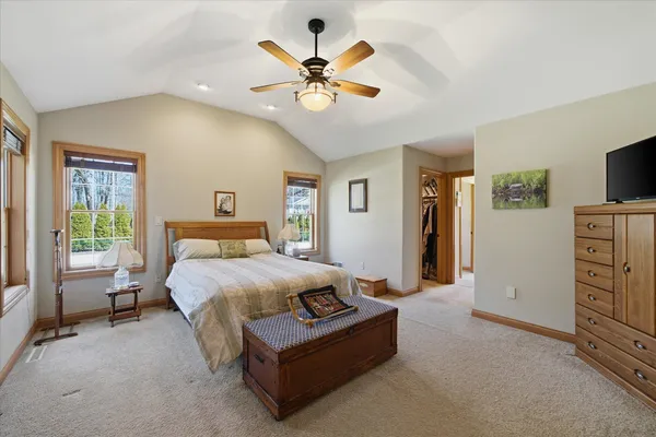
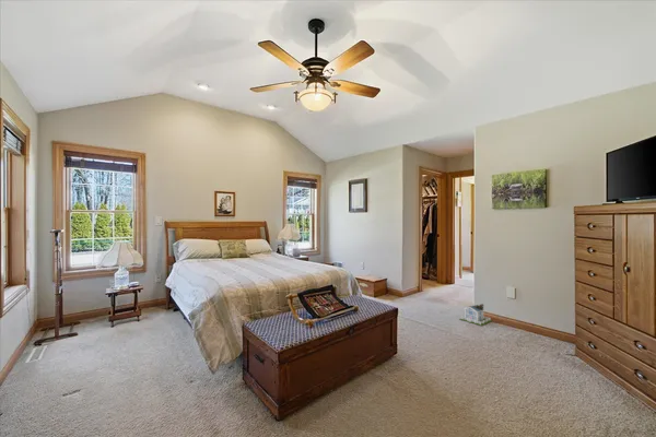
+ toy house (475, 311)
